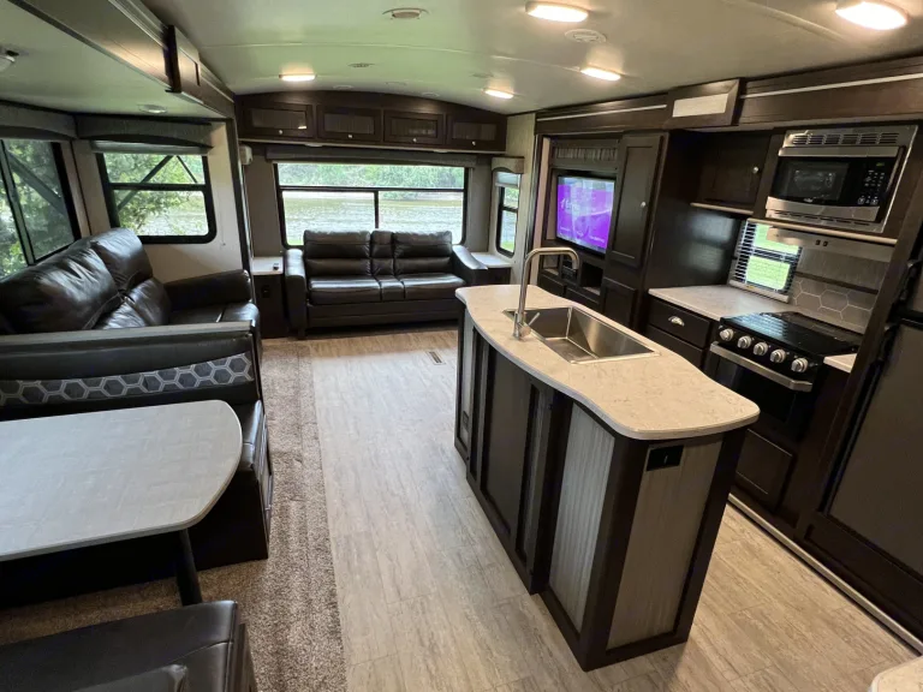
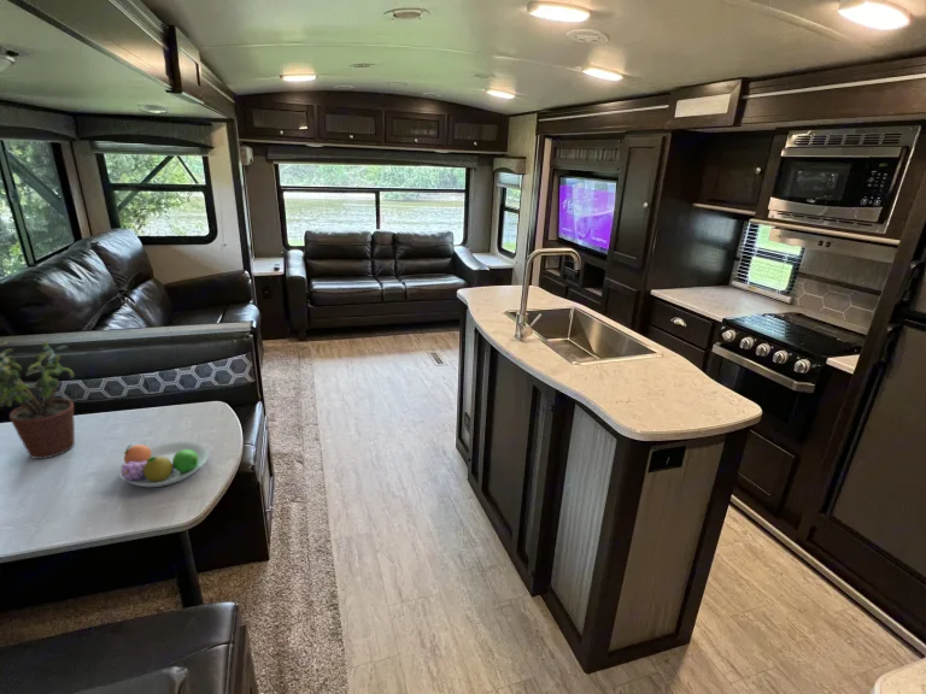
+ potted plant (41, 396)
+ fruit bowl (165, 457)
